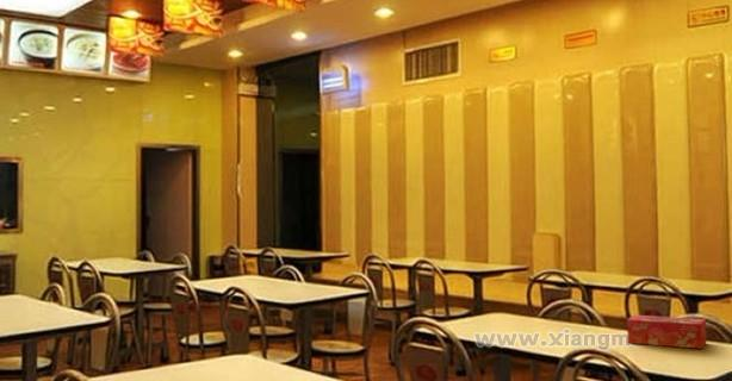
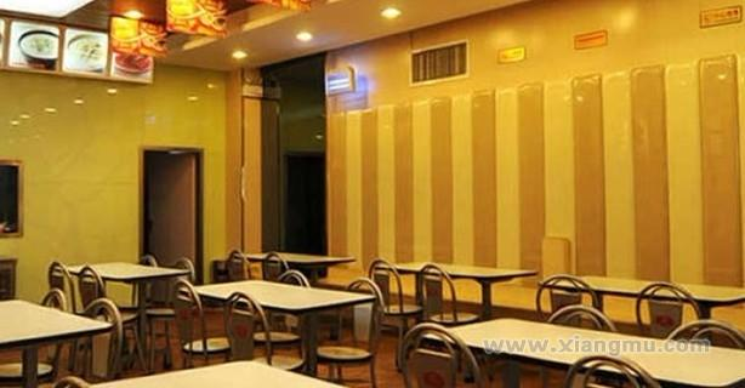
- tissue box (666, 331)
